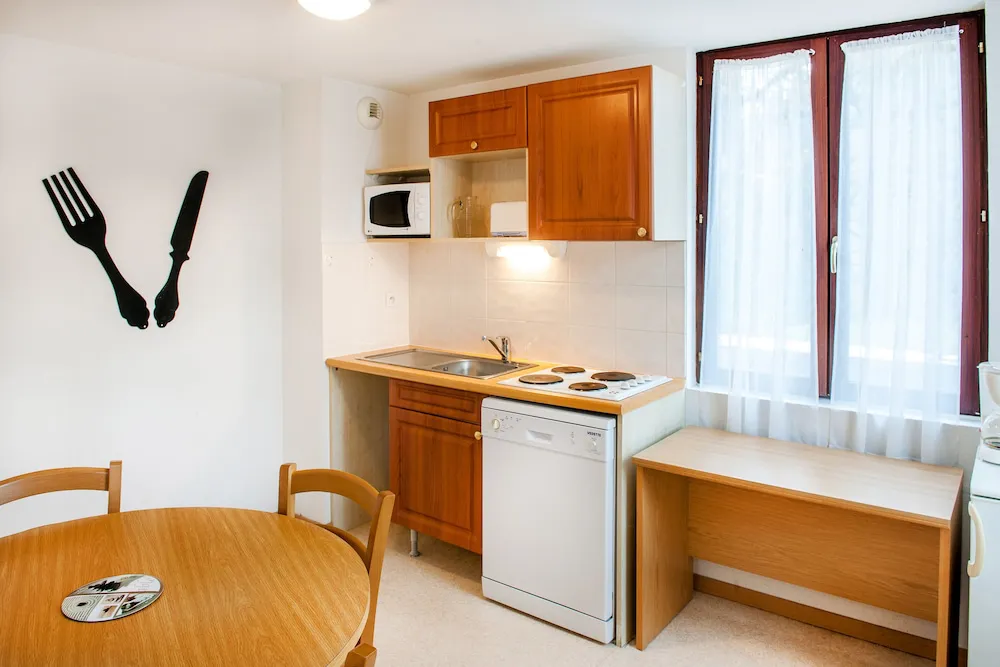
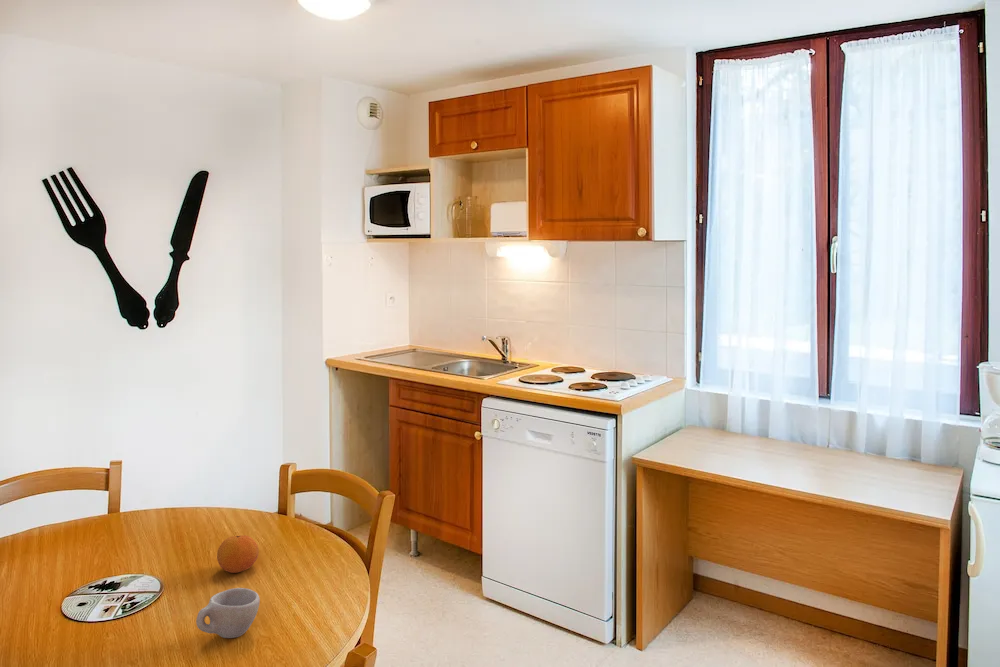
+ cup (227, 617)
+ fruit (238, 553)
